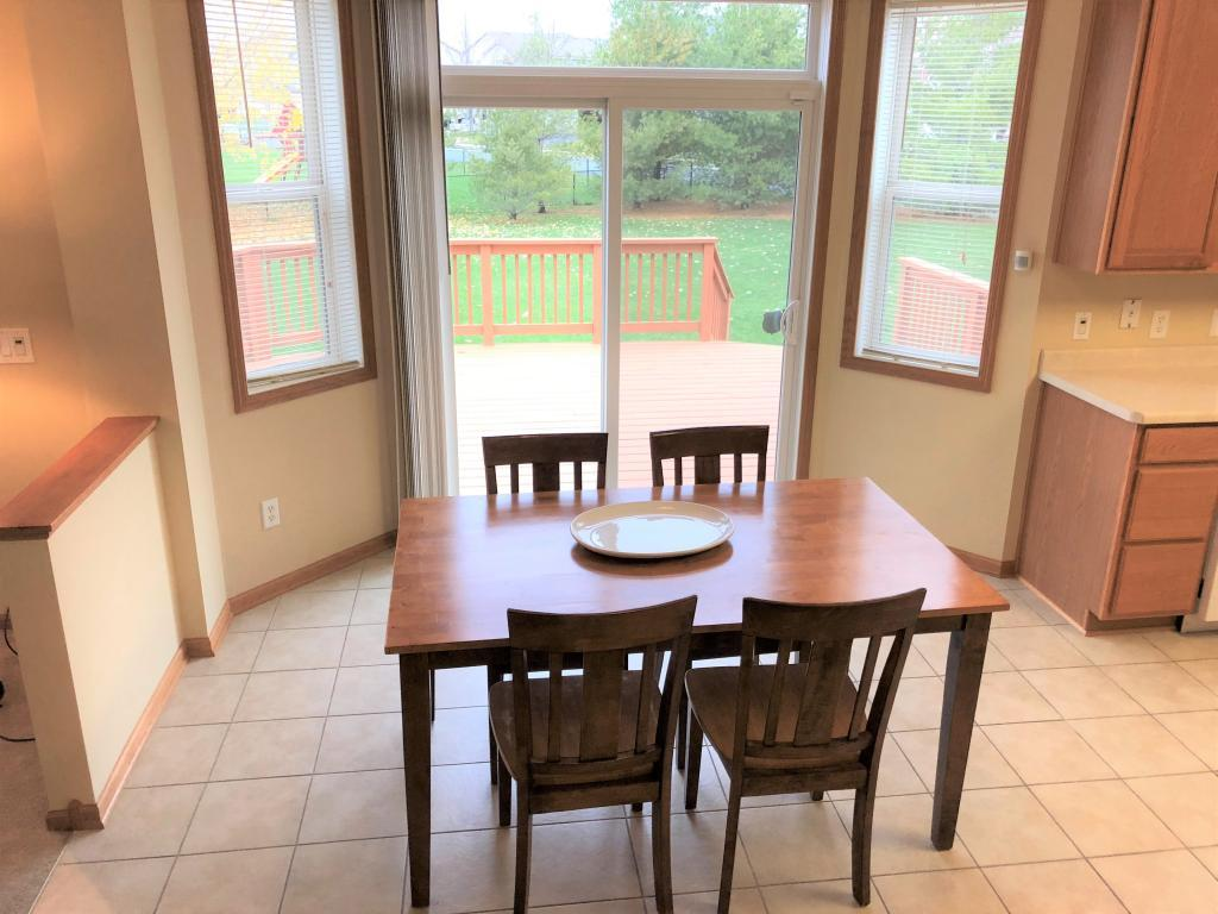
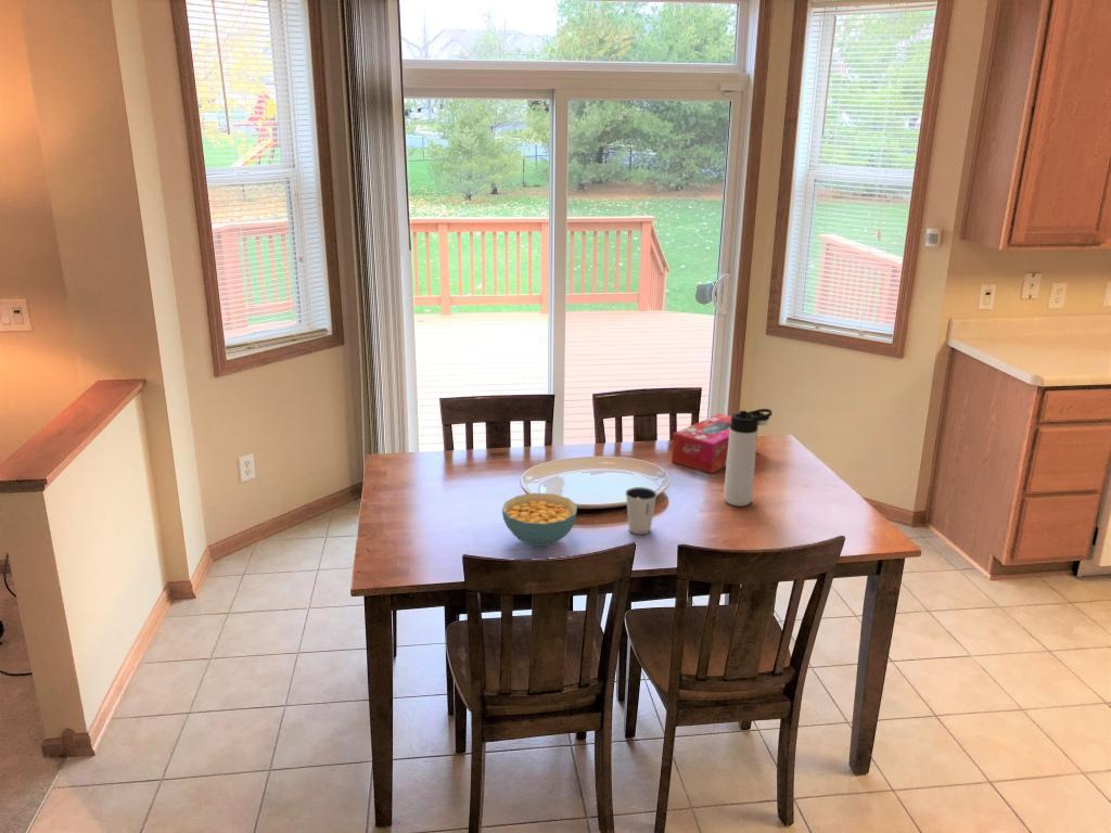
+ dixie cup (640, 511)
+ tissue box (715, 441)
+ thermos bottle (748, 457)
+ cereal bowl (539, 524)
